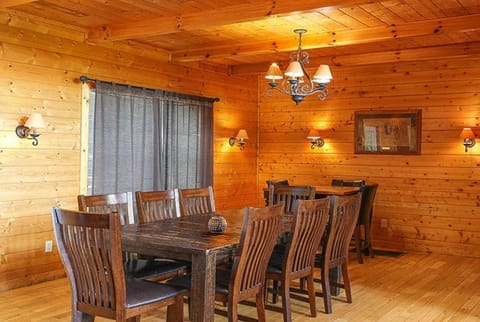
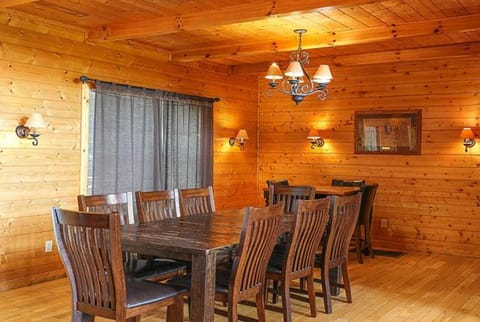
- teapot (217, 223)
